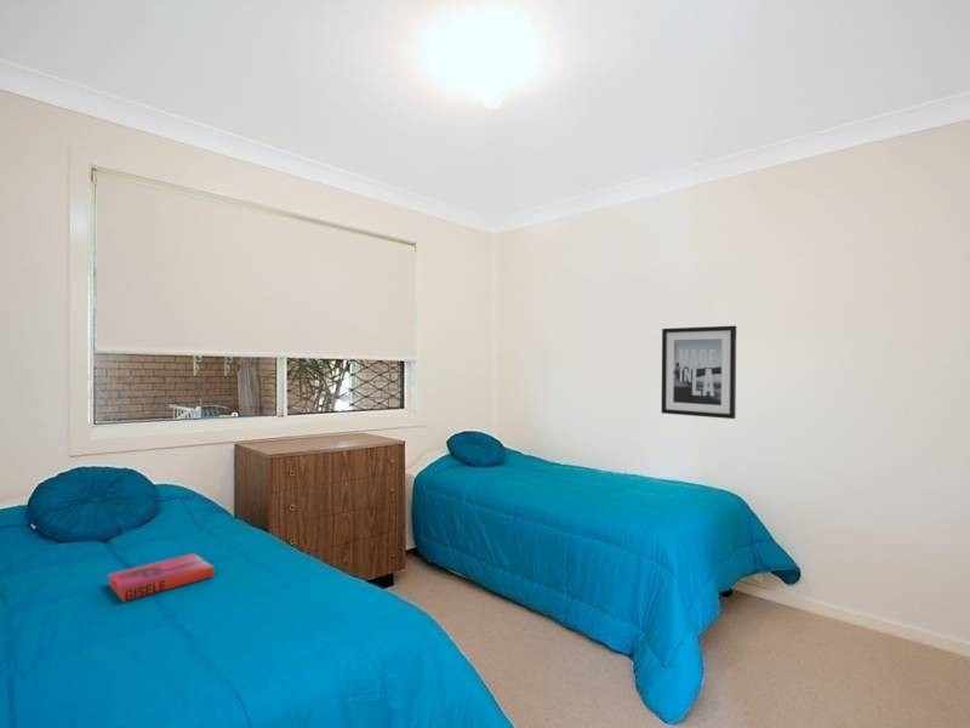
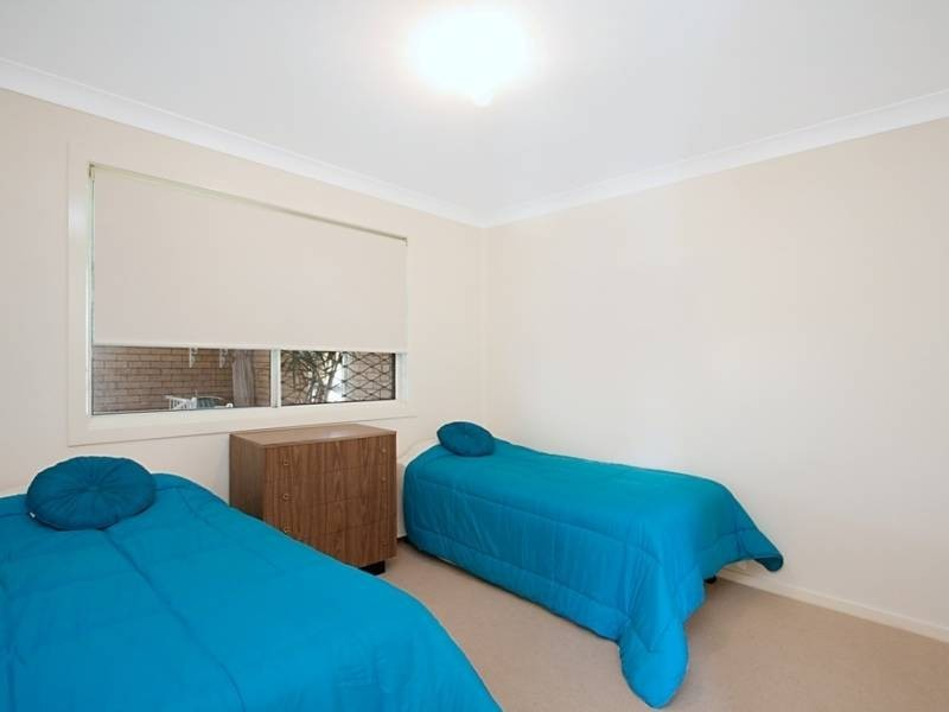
- wall art (697, 371)
- hardback book (161, 575)
